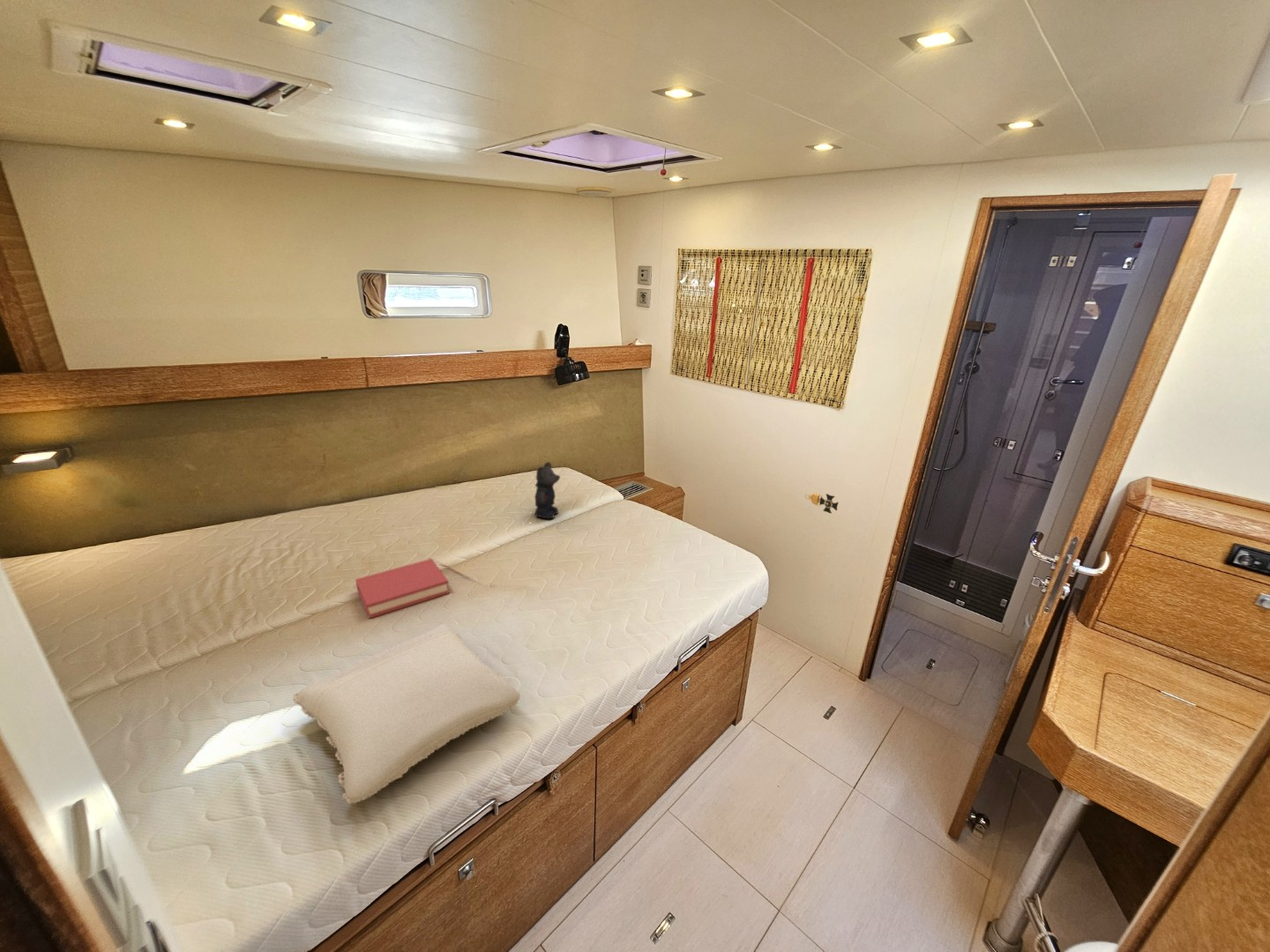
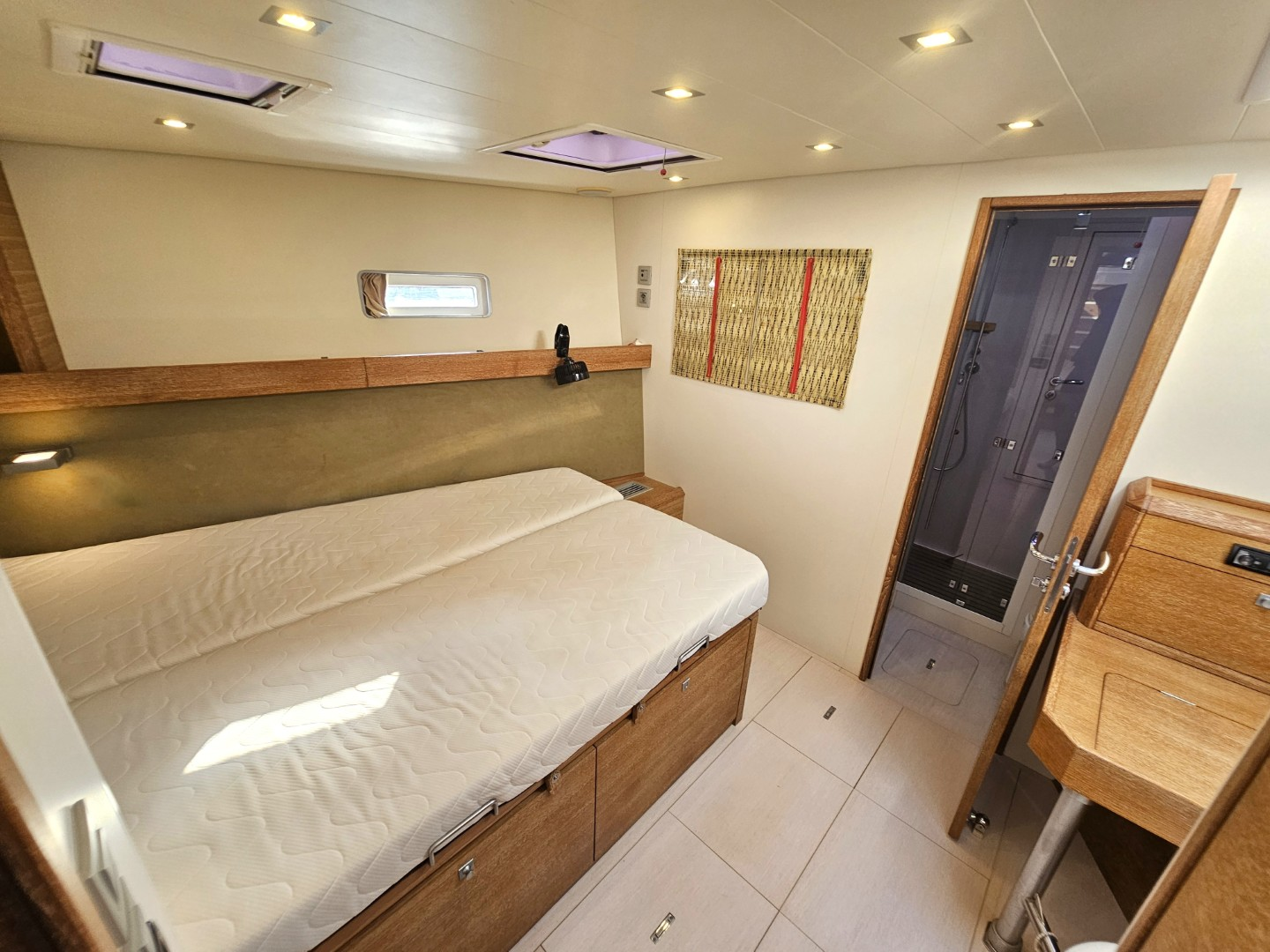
- bear (544, 489)
- pillow (409, 698)
- hardback book (402, 585)
- medal (821, 501)
